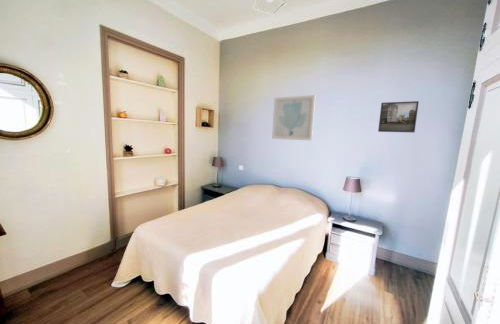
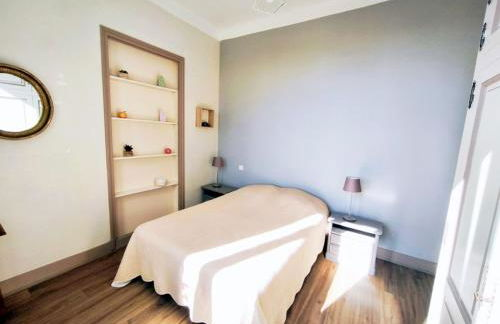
- wall art (292, 118)
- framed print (397, 117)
